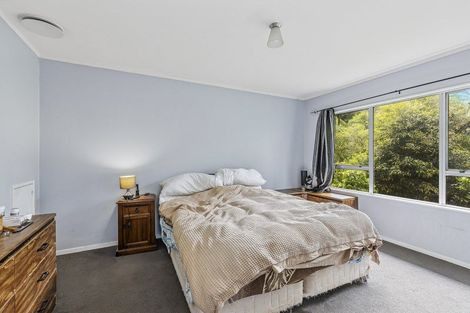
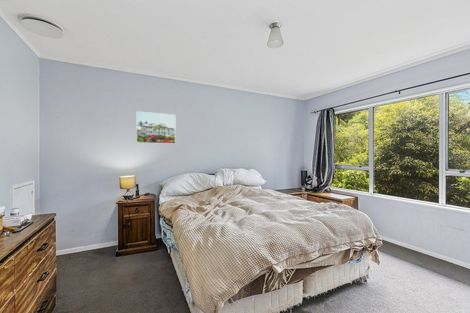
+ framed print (156, 128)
